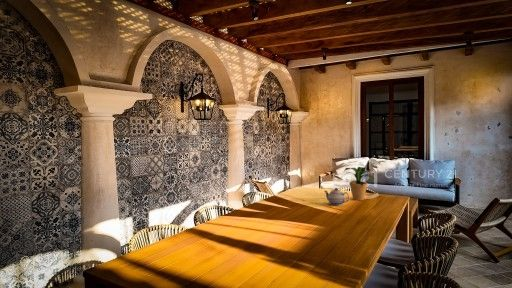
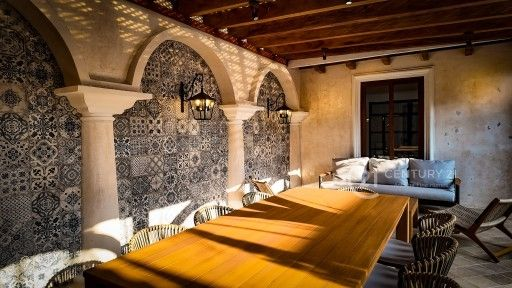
- potted plant (358, 183)
- teapot (336, 196)
